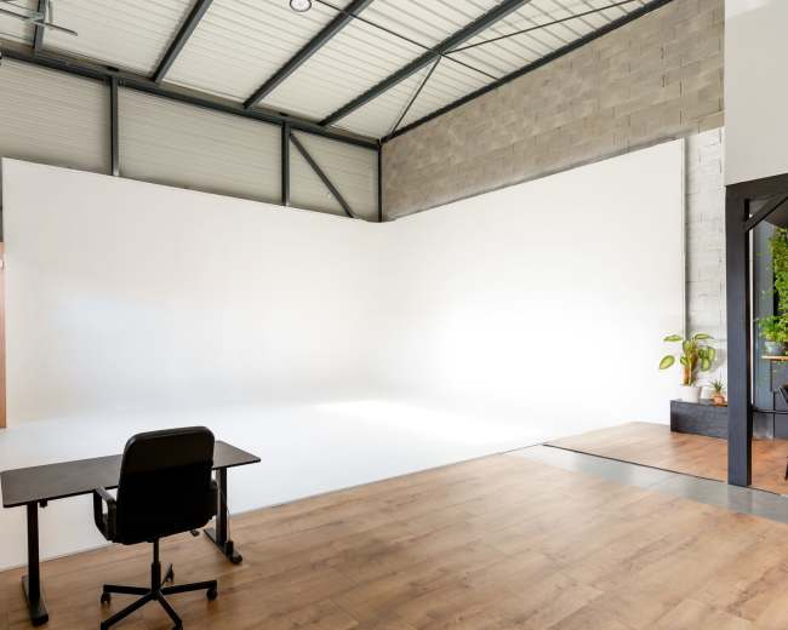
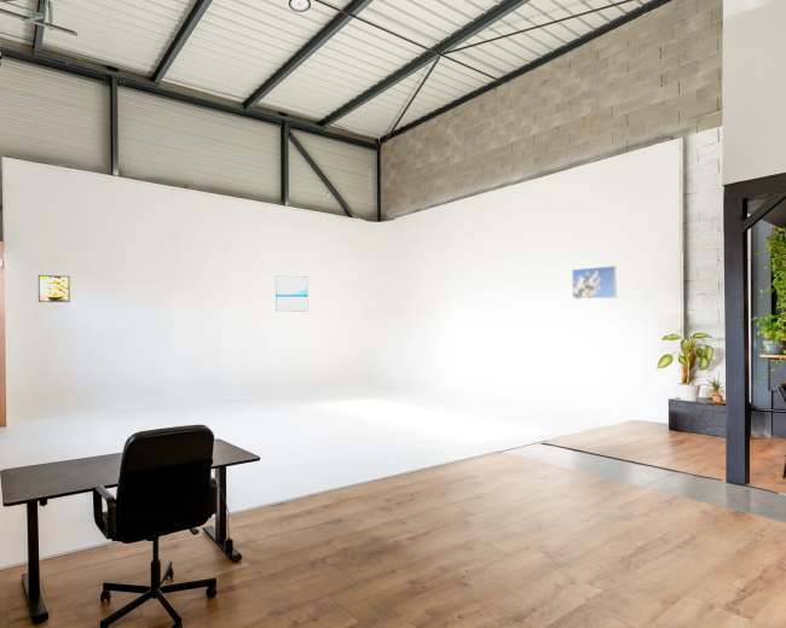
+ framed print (53, 289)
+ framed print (291, 293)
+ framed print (593, 283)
